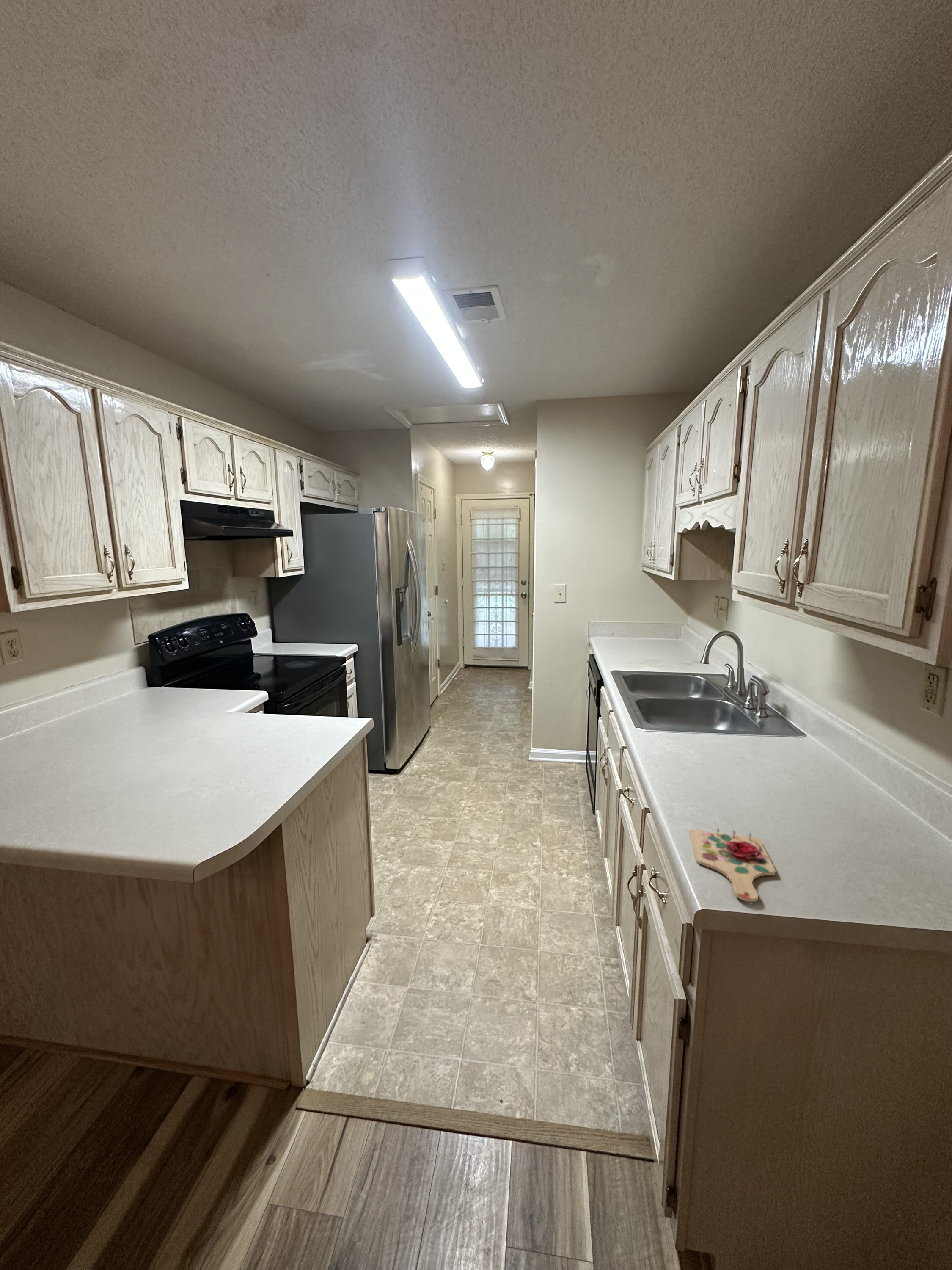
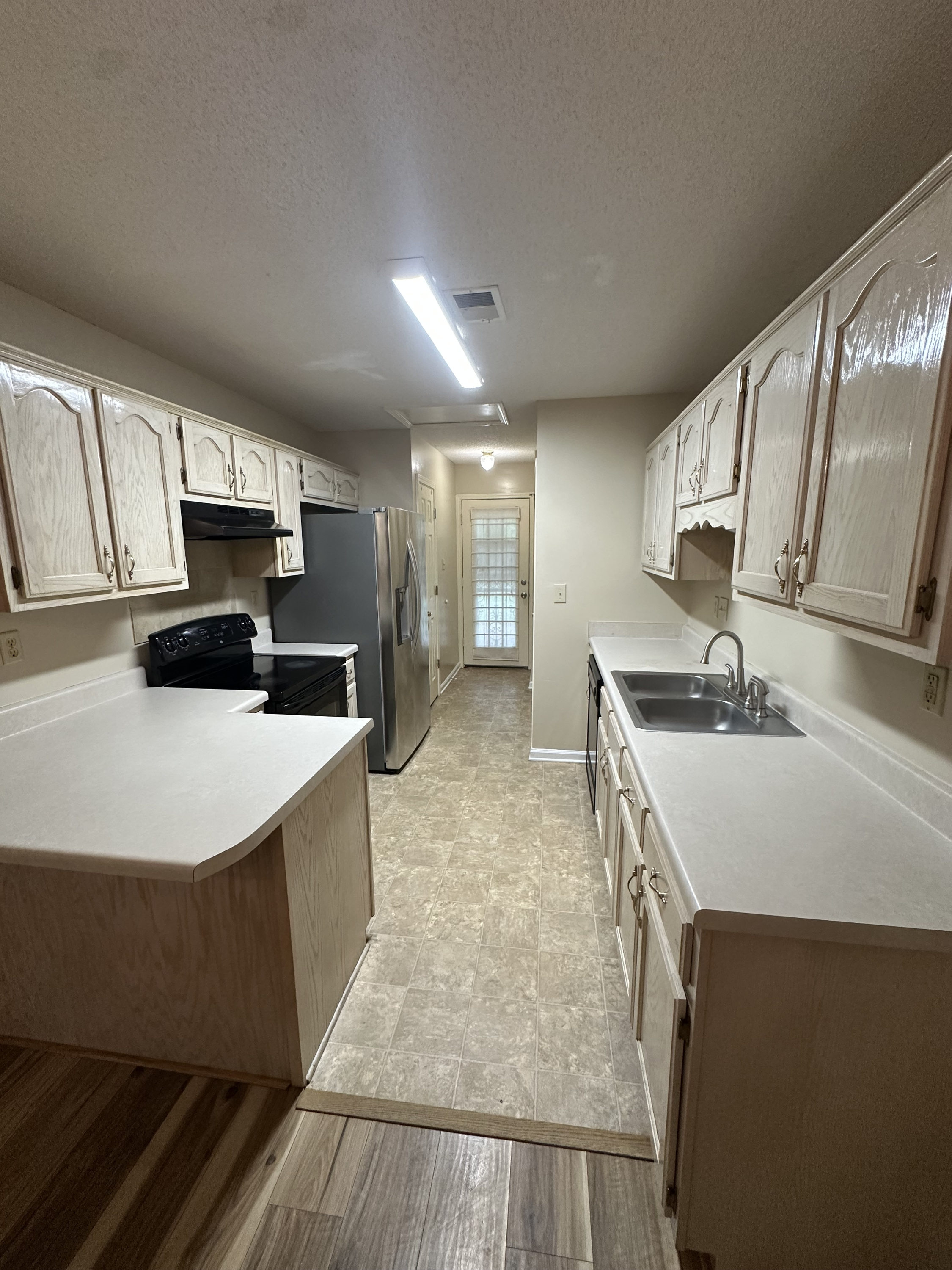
- cutting board (735, 860)
